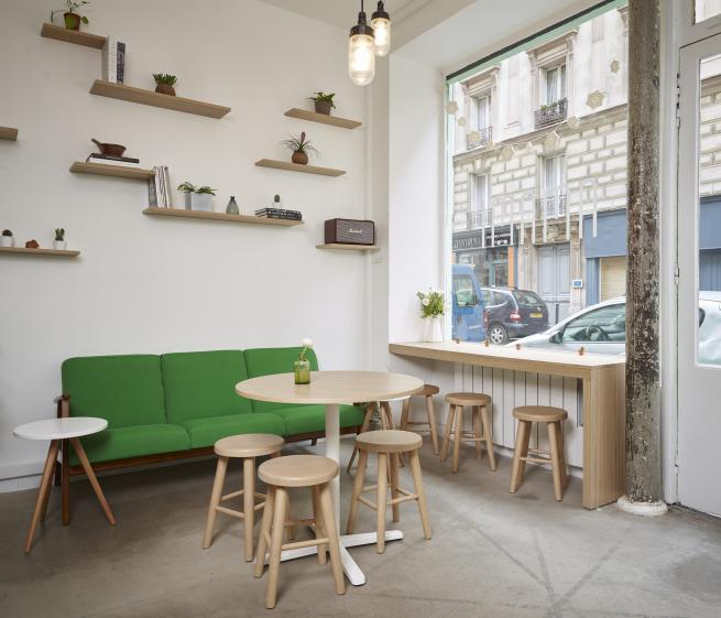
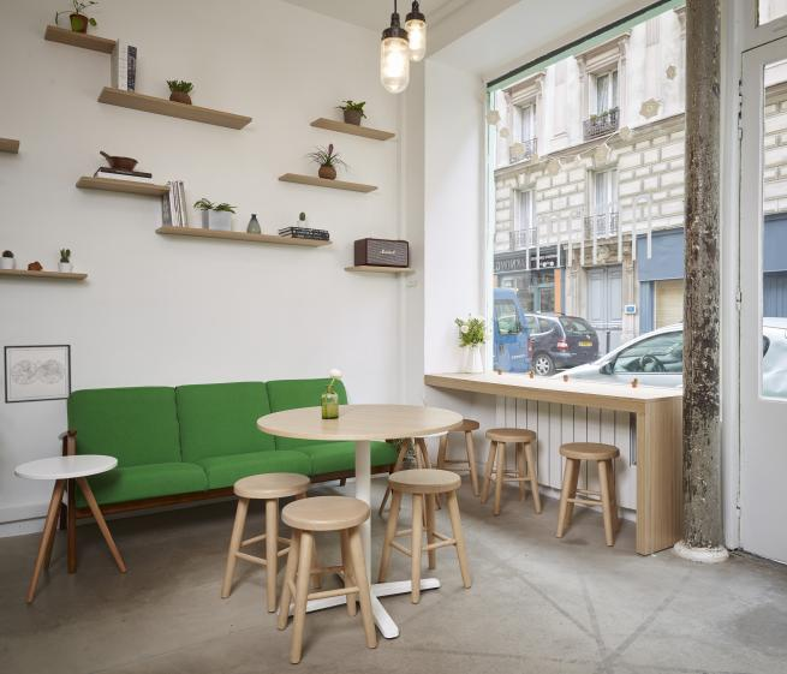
+ wall art (37, 372)
